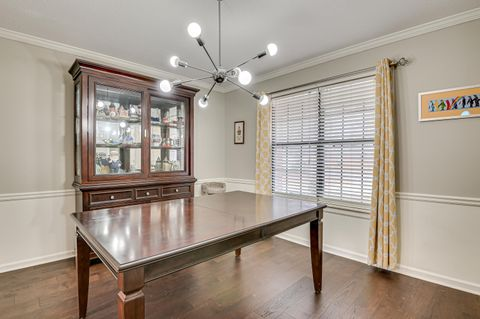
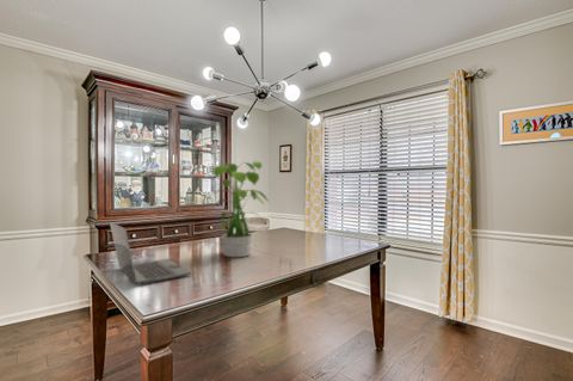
+ potted plant (236, 208)
+ laptop (154, 260)
